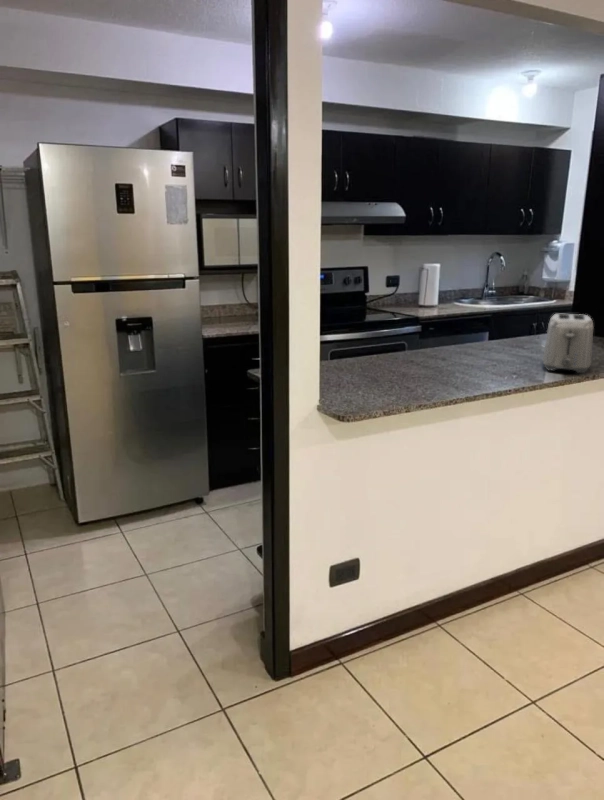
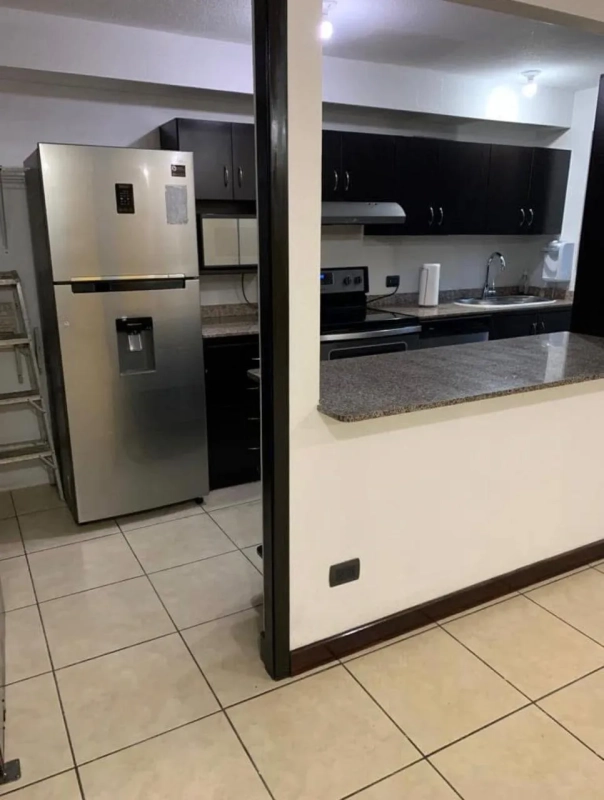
- toaster (568, 341)
